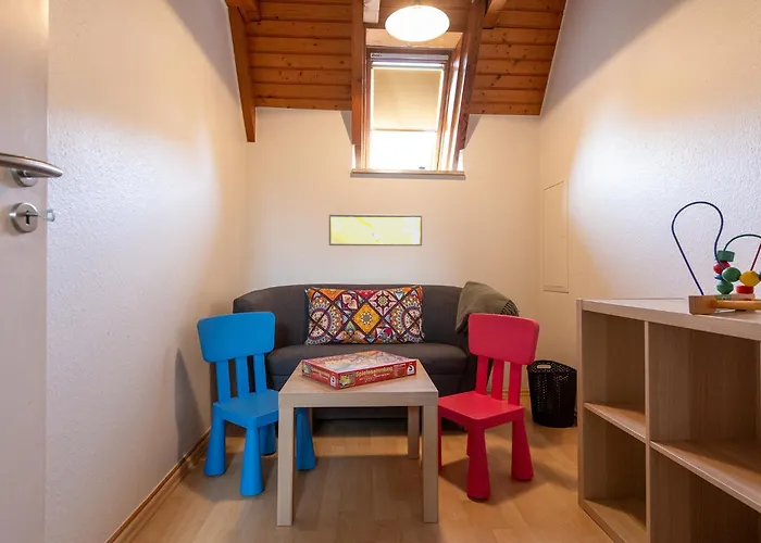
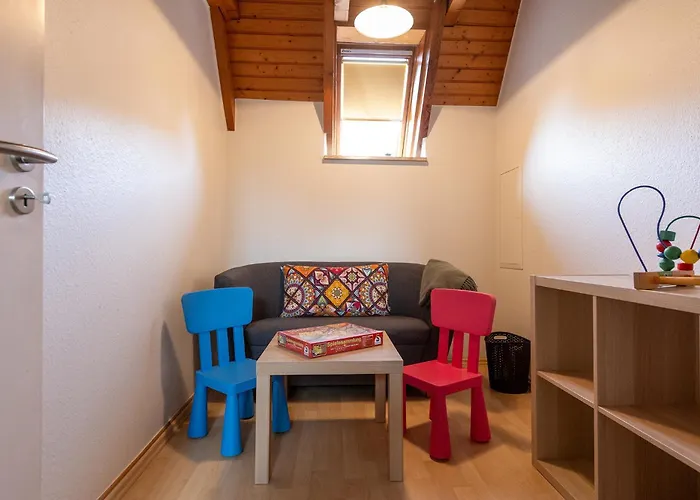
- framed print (375, 229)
